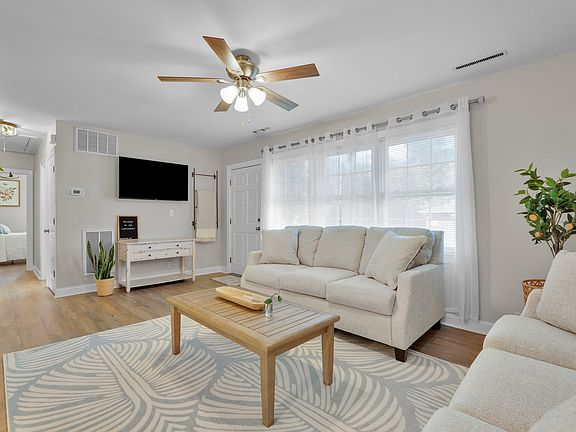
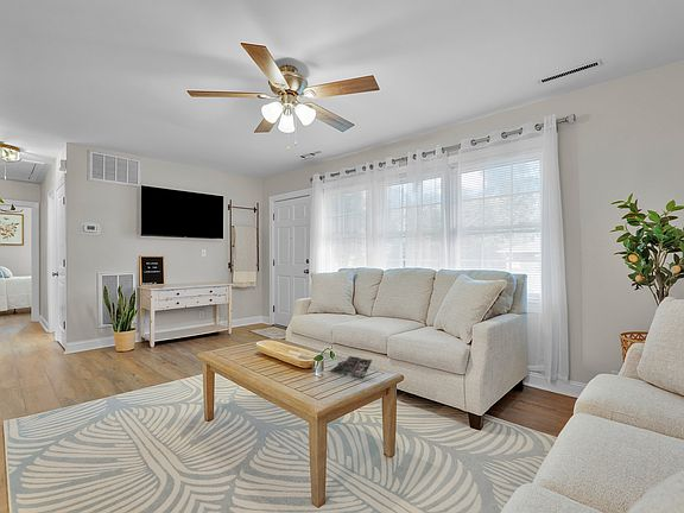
+ paperback book (352, 365)
